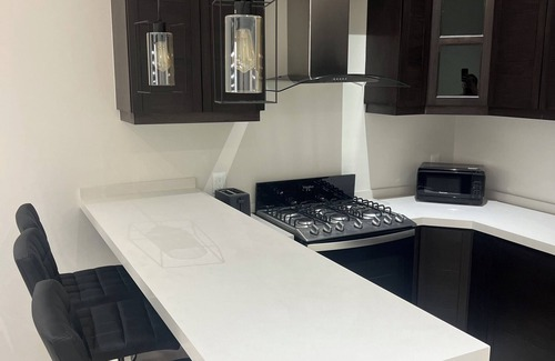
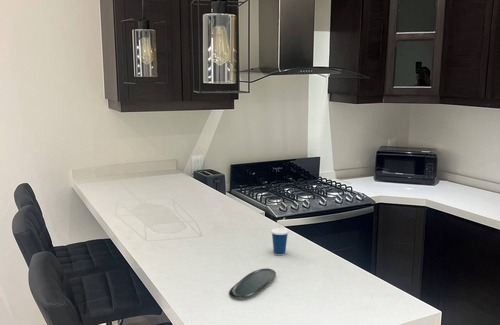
+ cup (279, 235)
+ oval tray (253, 282)
